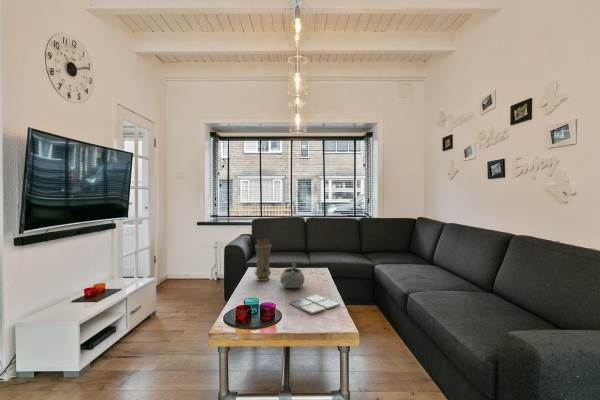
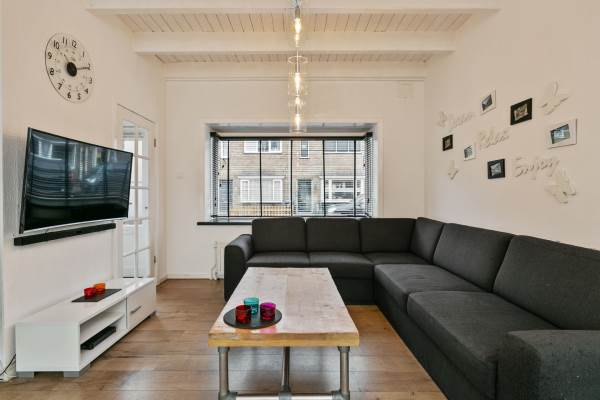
- vase (263, 259)
- drink coaster (314, 303)
- decorative bowl (292, 276)
